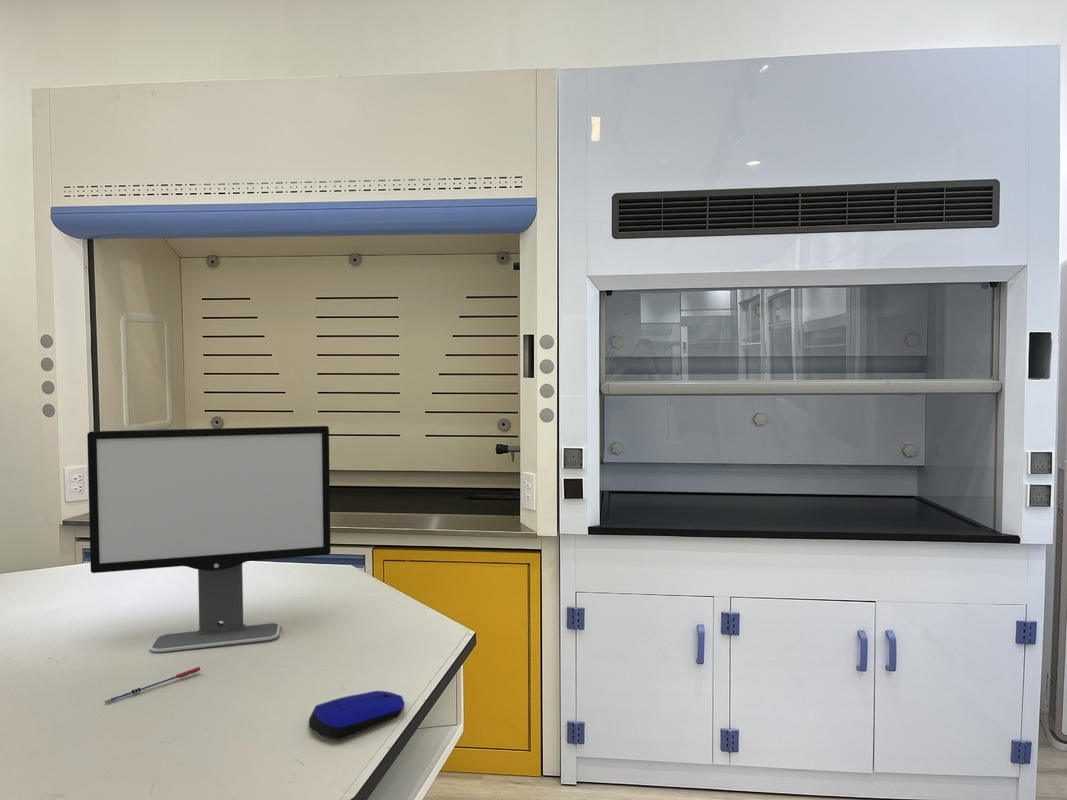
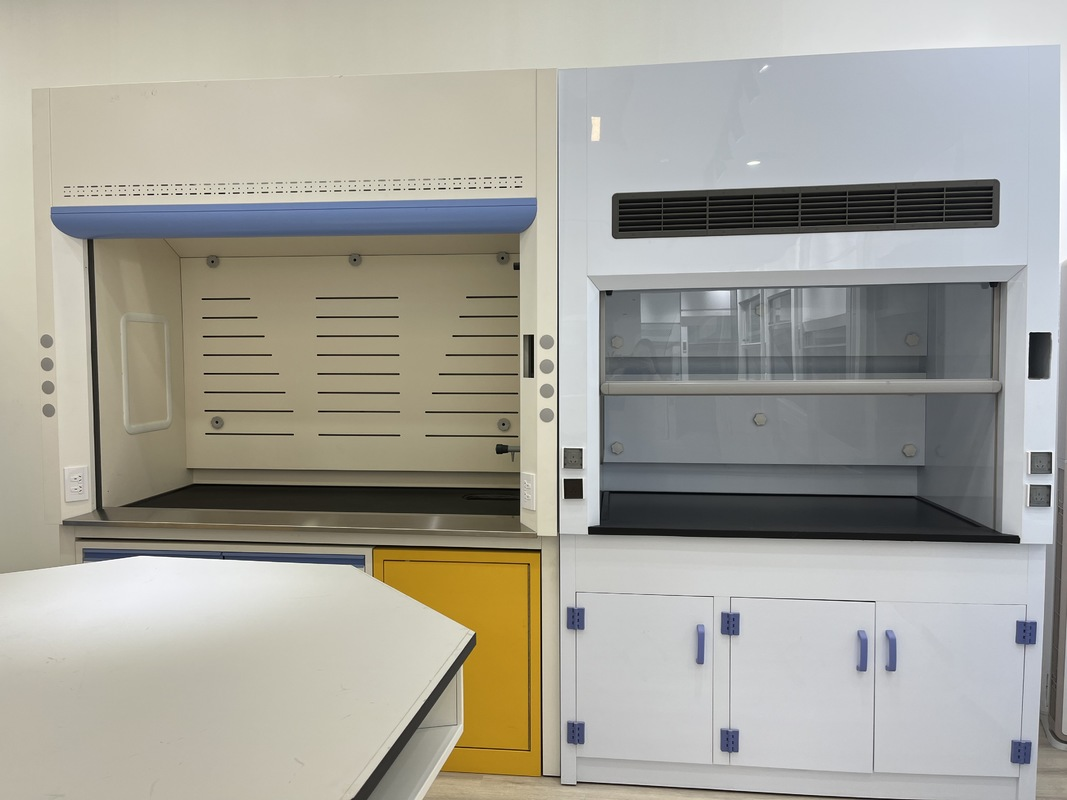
- computer mouse (358, 708)
- computer monitor (217, 533)
- pen (154, 684)
